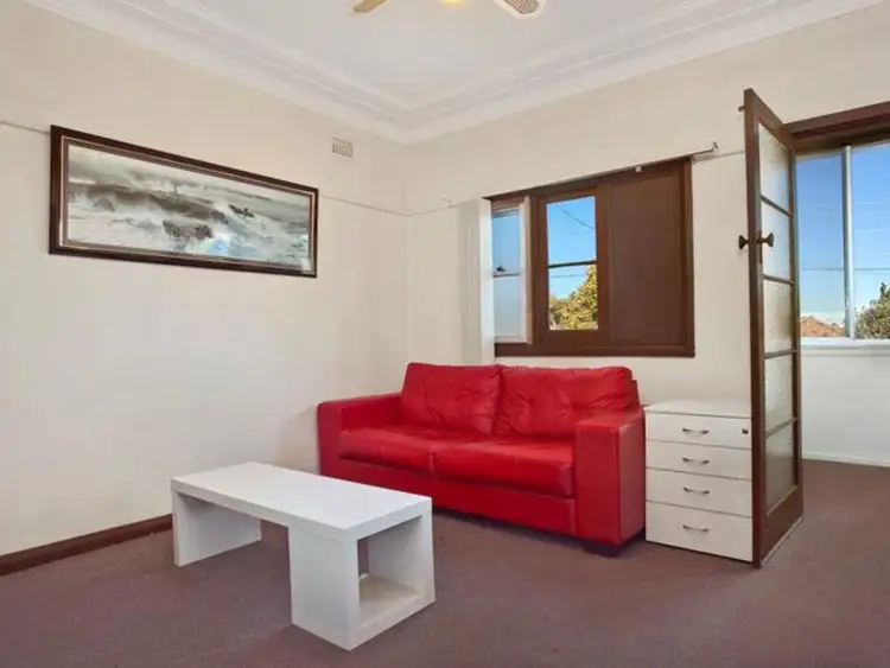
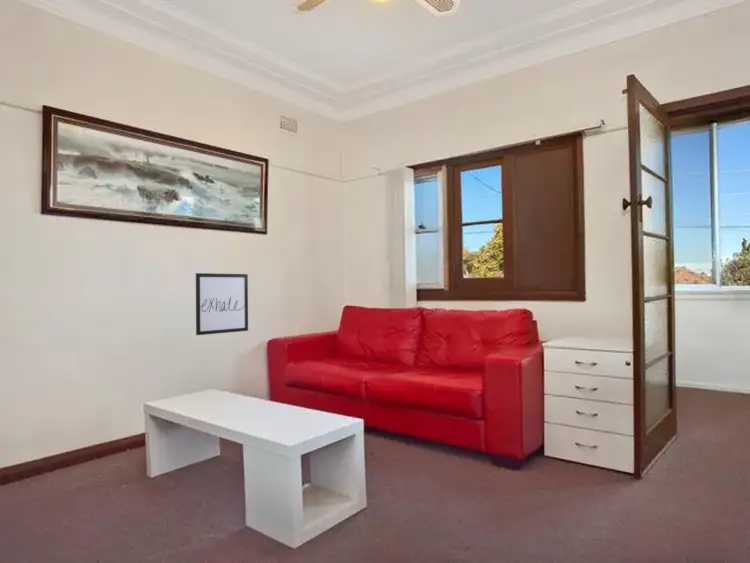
+ wall art (223, 303)
